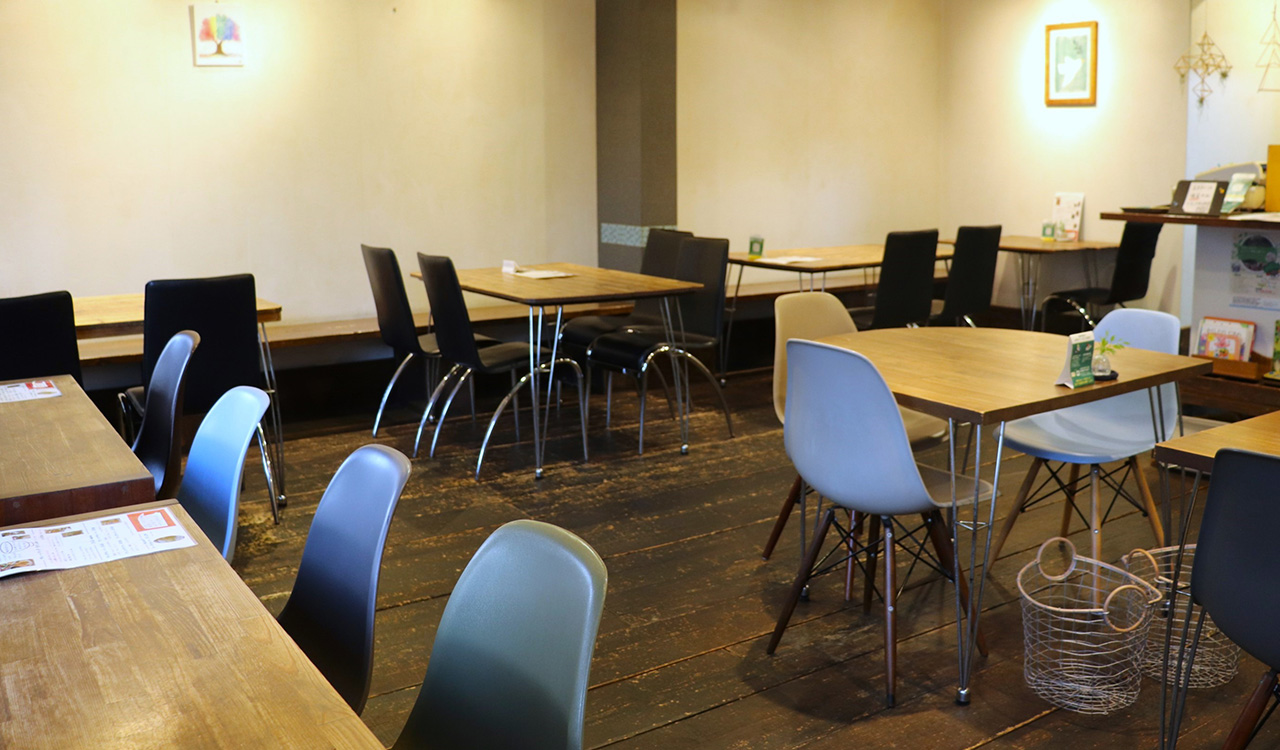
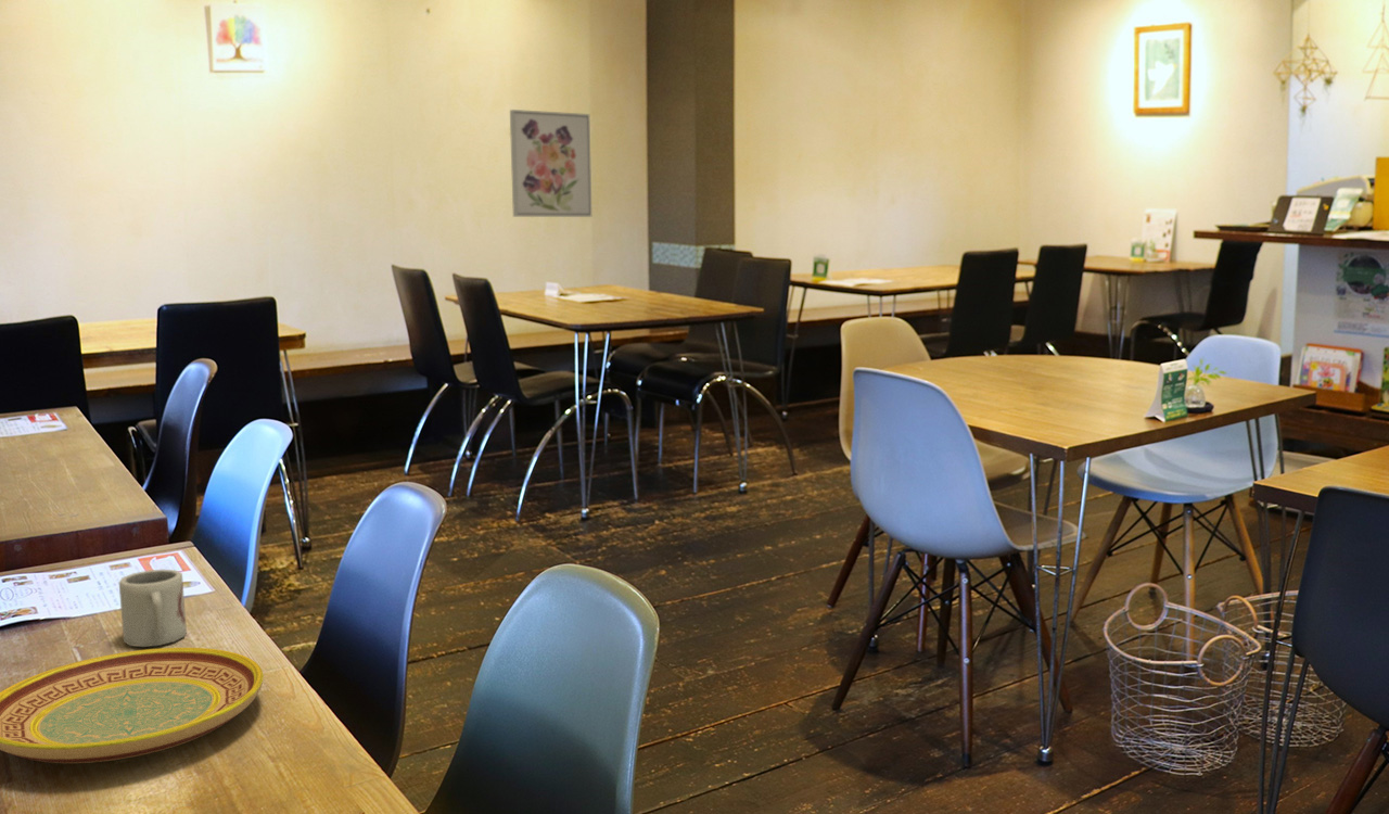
+ plate (128, 707)
+ cup (154, 609)
+ wall art (551, 164)
